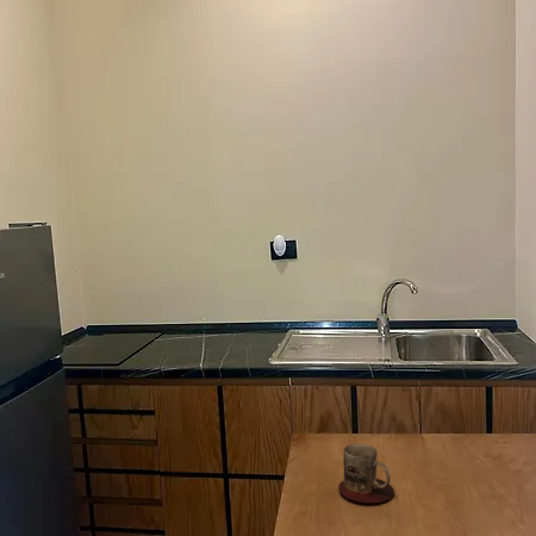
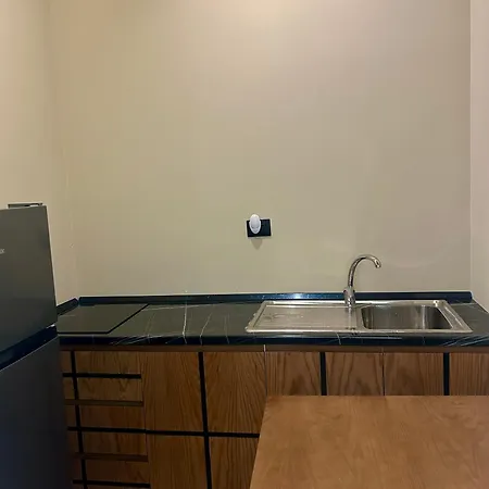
- mug (364, 470)
